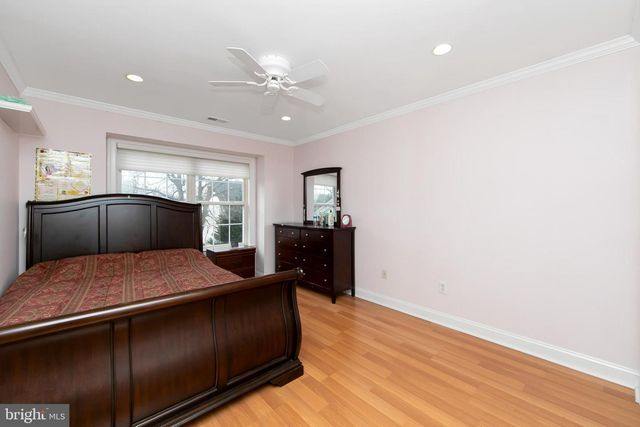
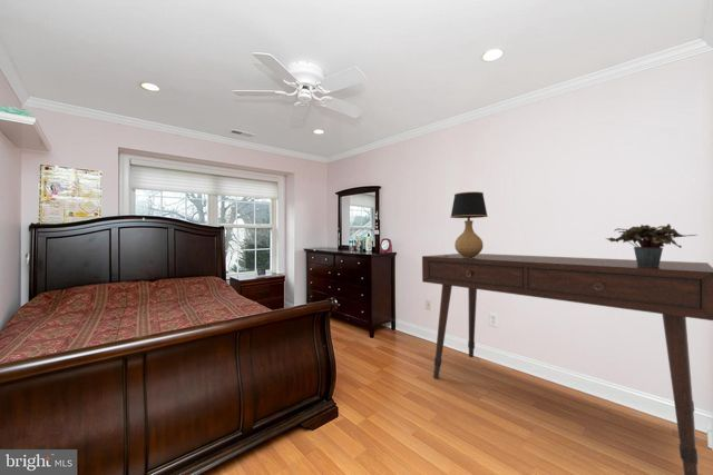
+ desk (548, 298)
+ potted plant (647, 245)
+ table lamp (467, 225)
